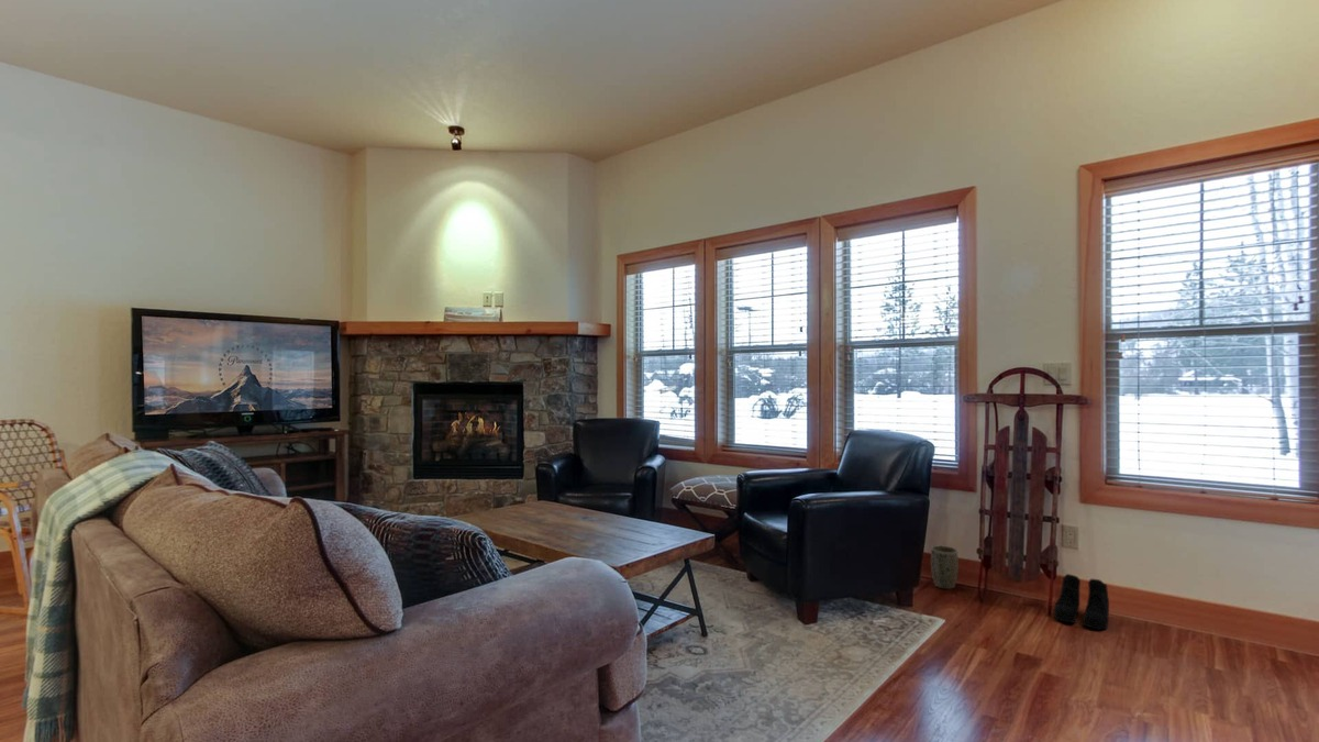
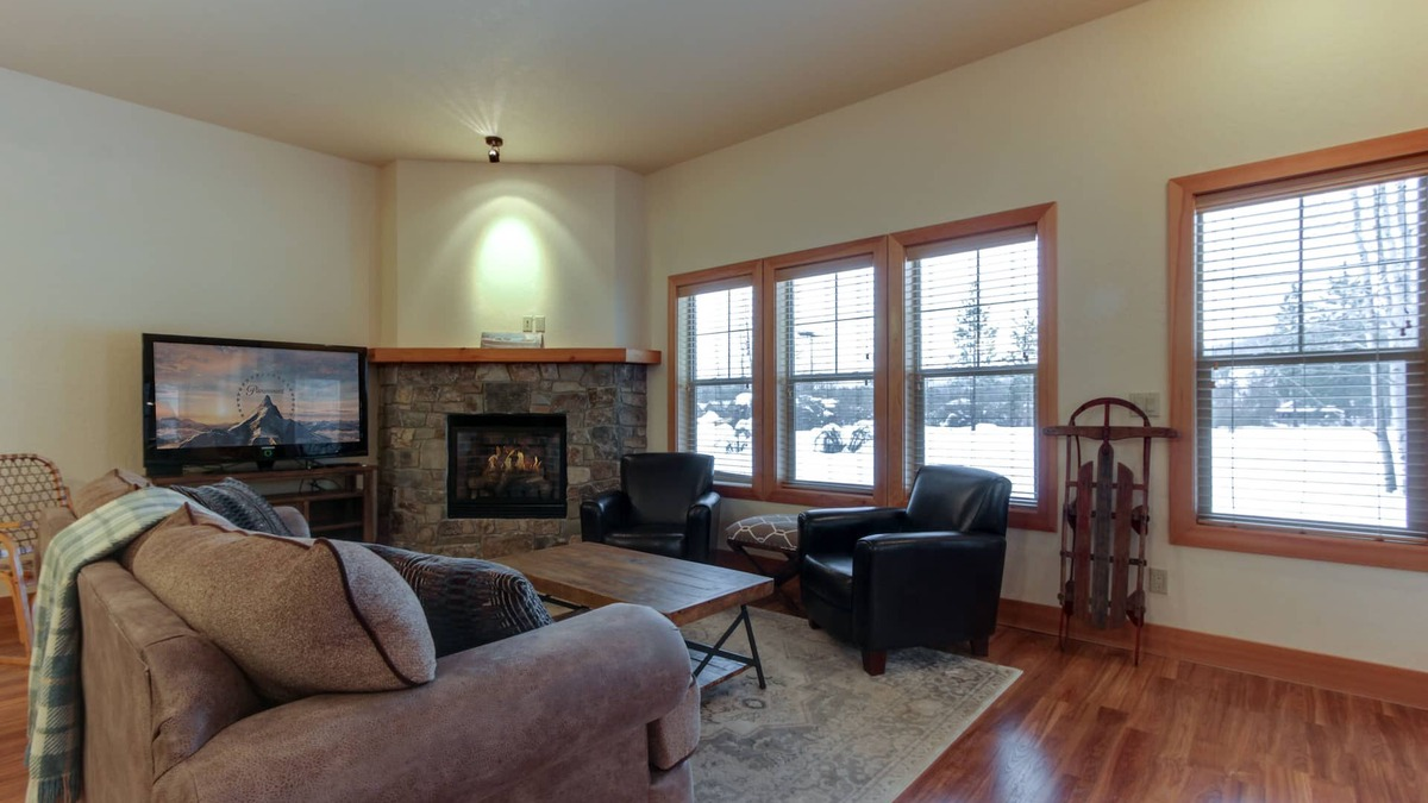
- plant pot (944, 567)
- boots (1078, 598)
